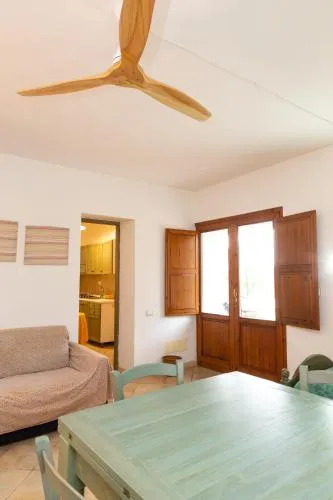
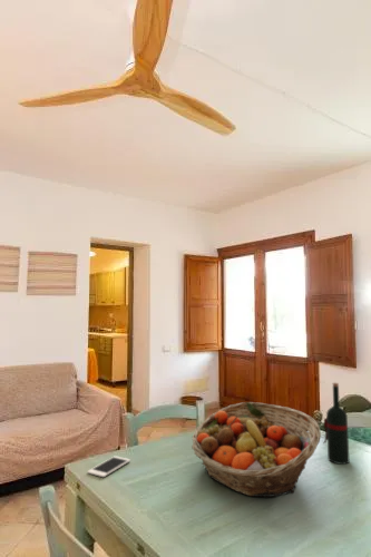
+ fruit basket (253, 443)
+ cell phone (109, 466)
+ wine bottle (334, 420)
